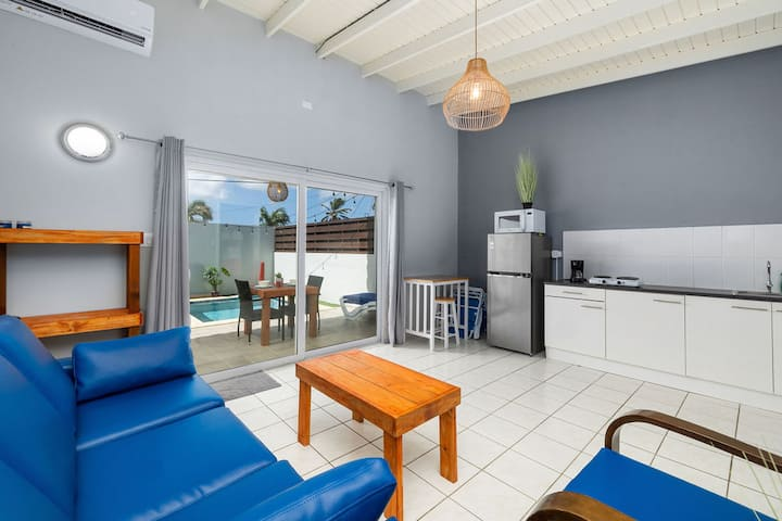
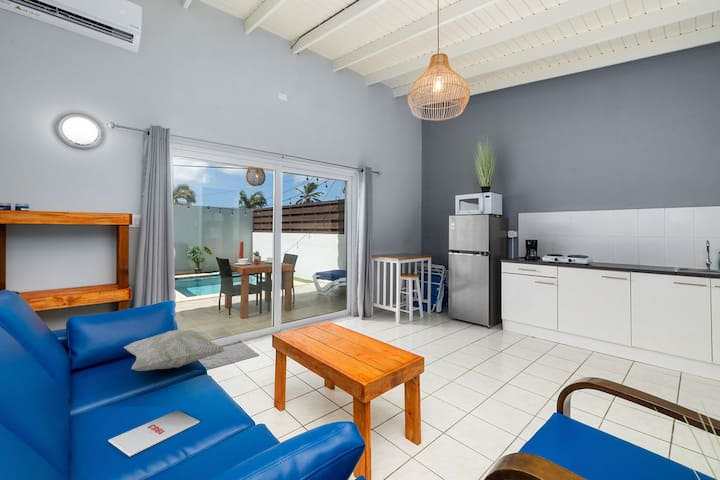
+ magazine (156, 430)
+ decorative pillow (173, 348)
